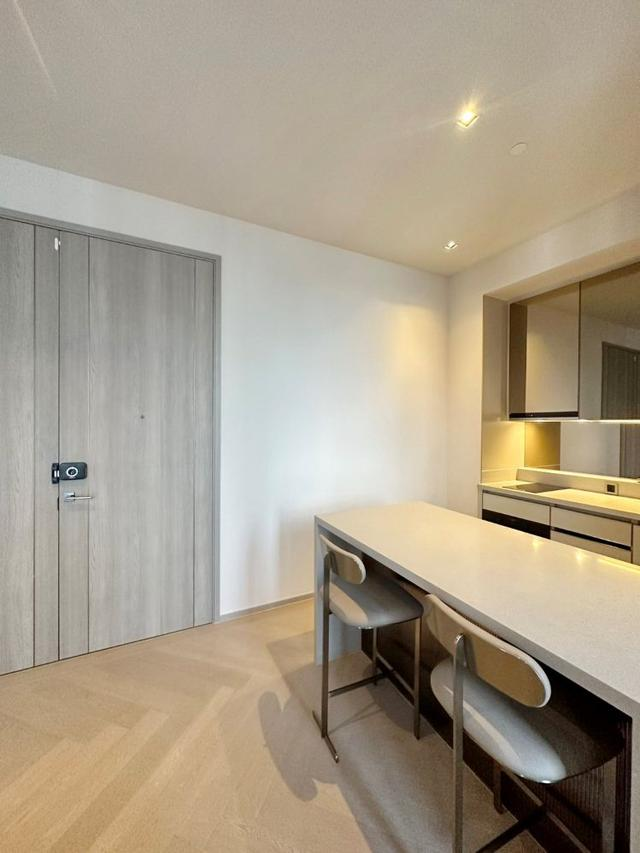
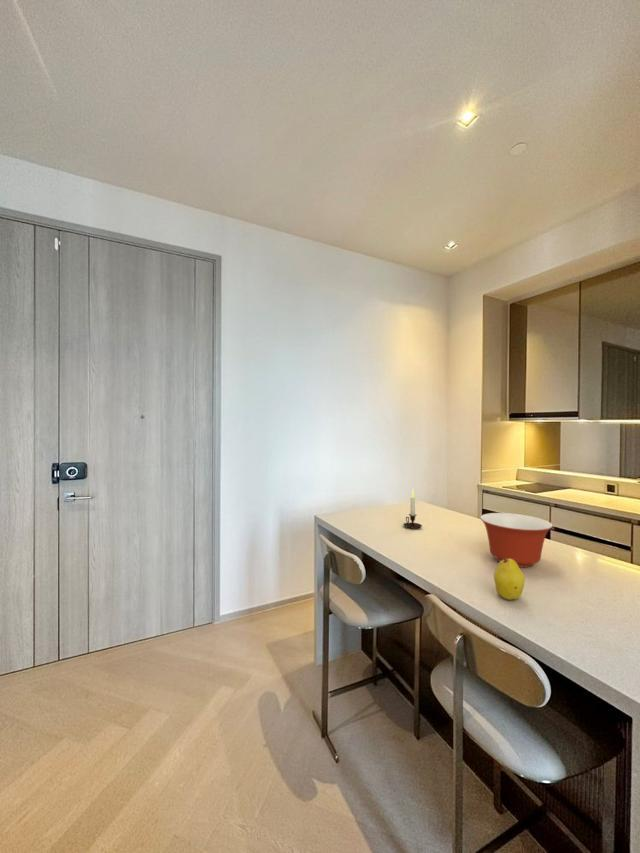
+ mixing bowl (514, 540)
+ fruit (508, 577)
+ candle (411, 506)
